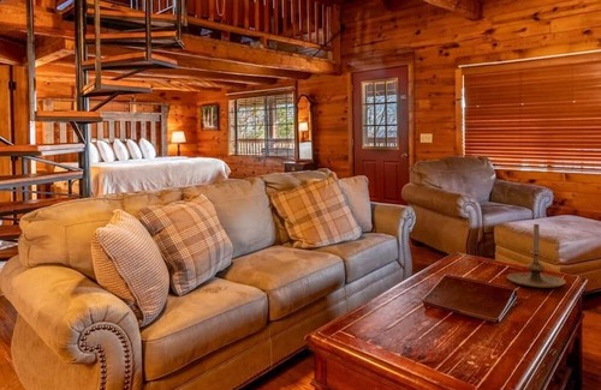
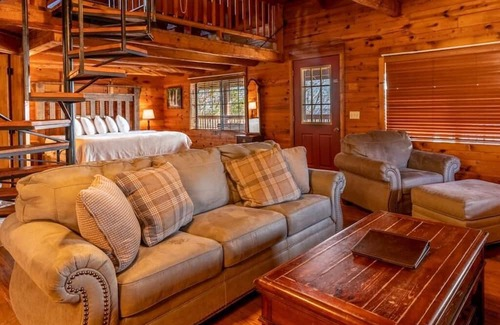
- candle holder (535, 252)
